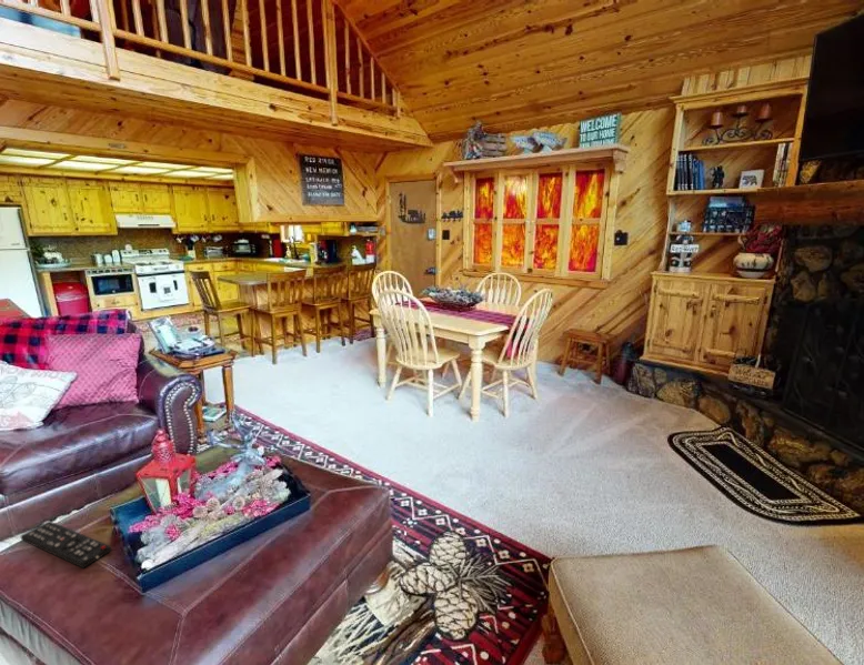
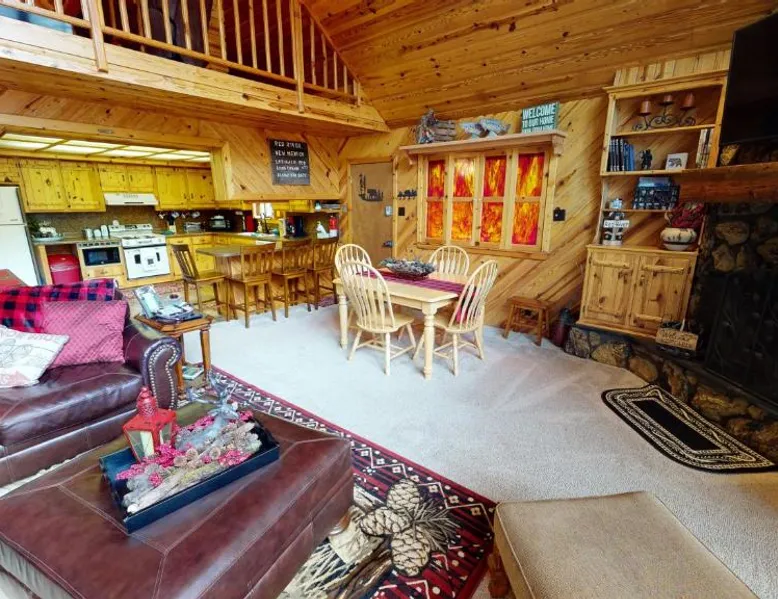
- remote control (64, 542)
